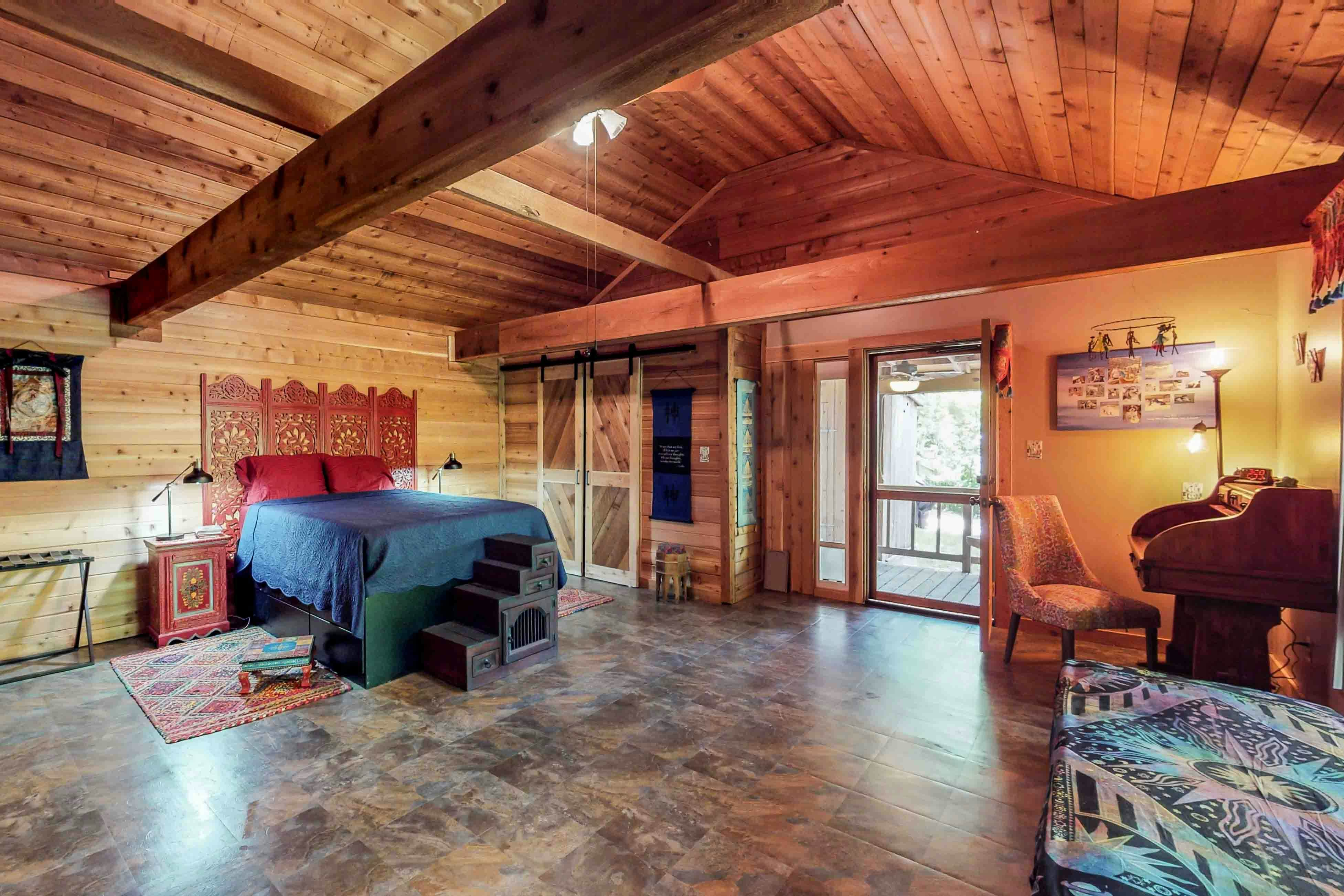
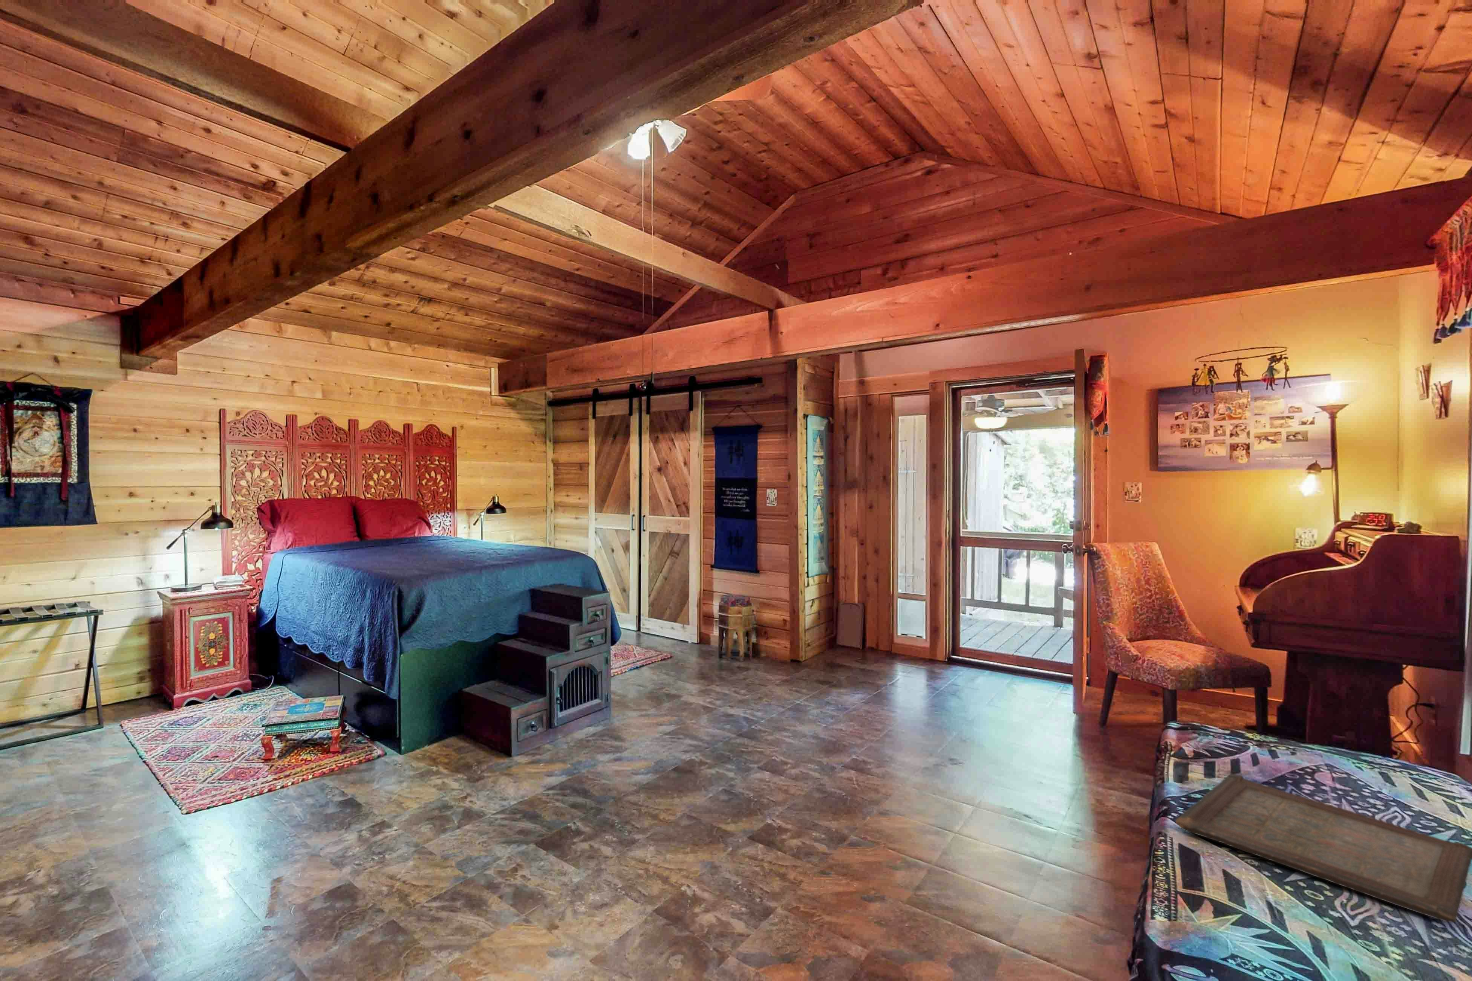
+ serving tray (1319, 835)
